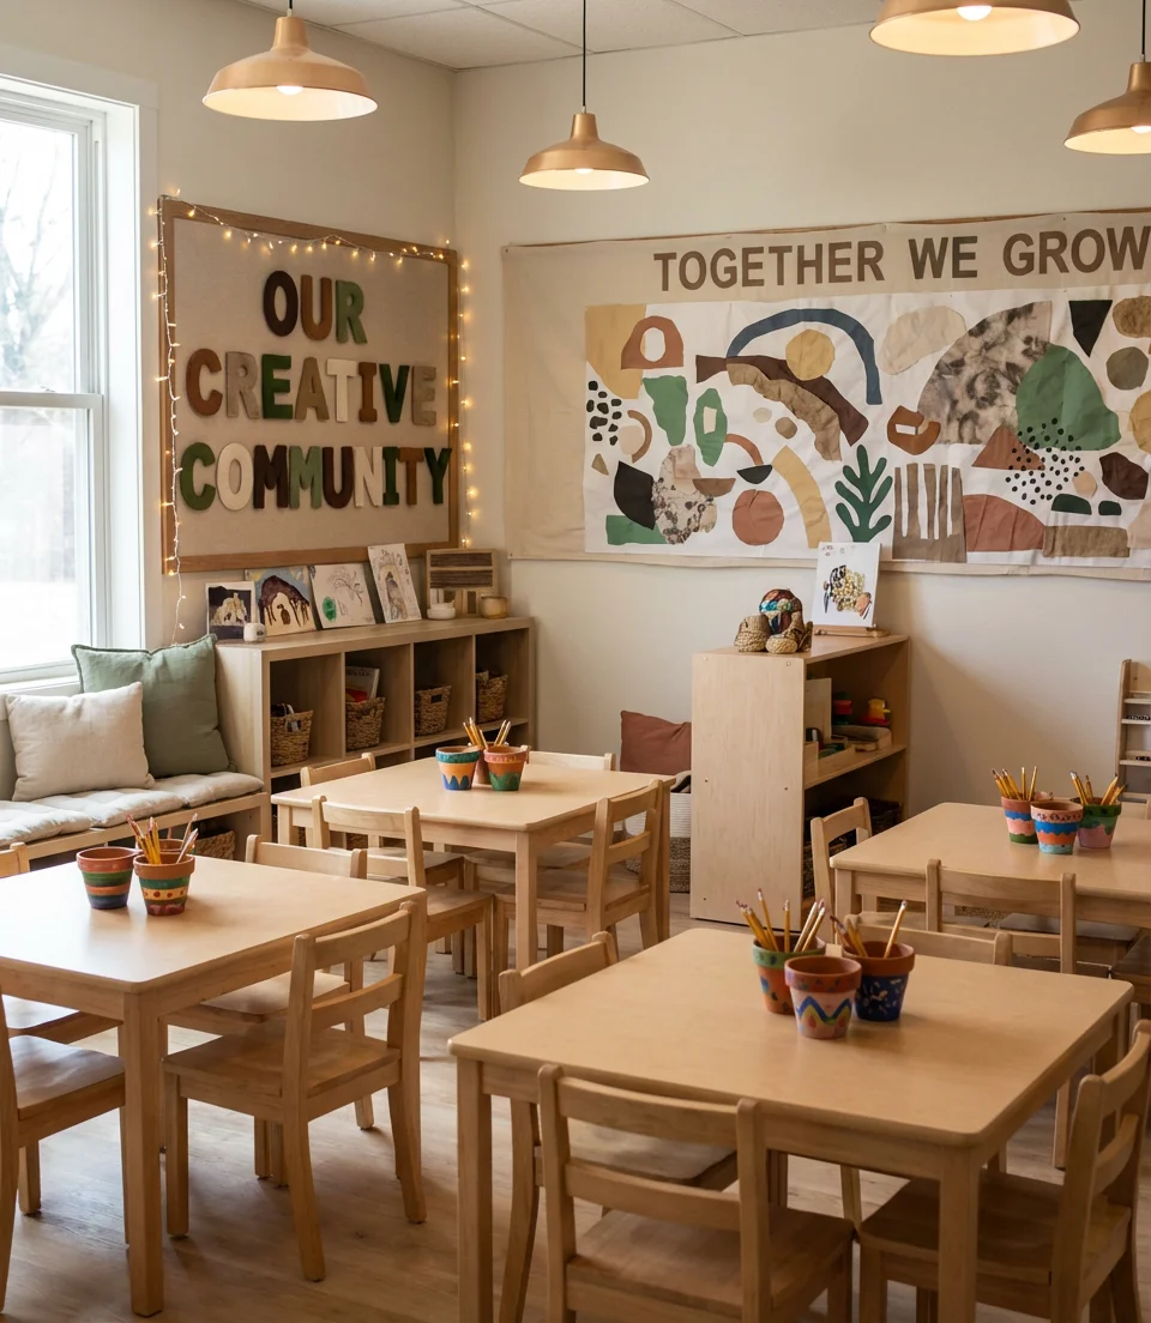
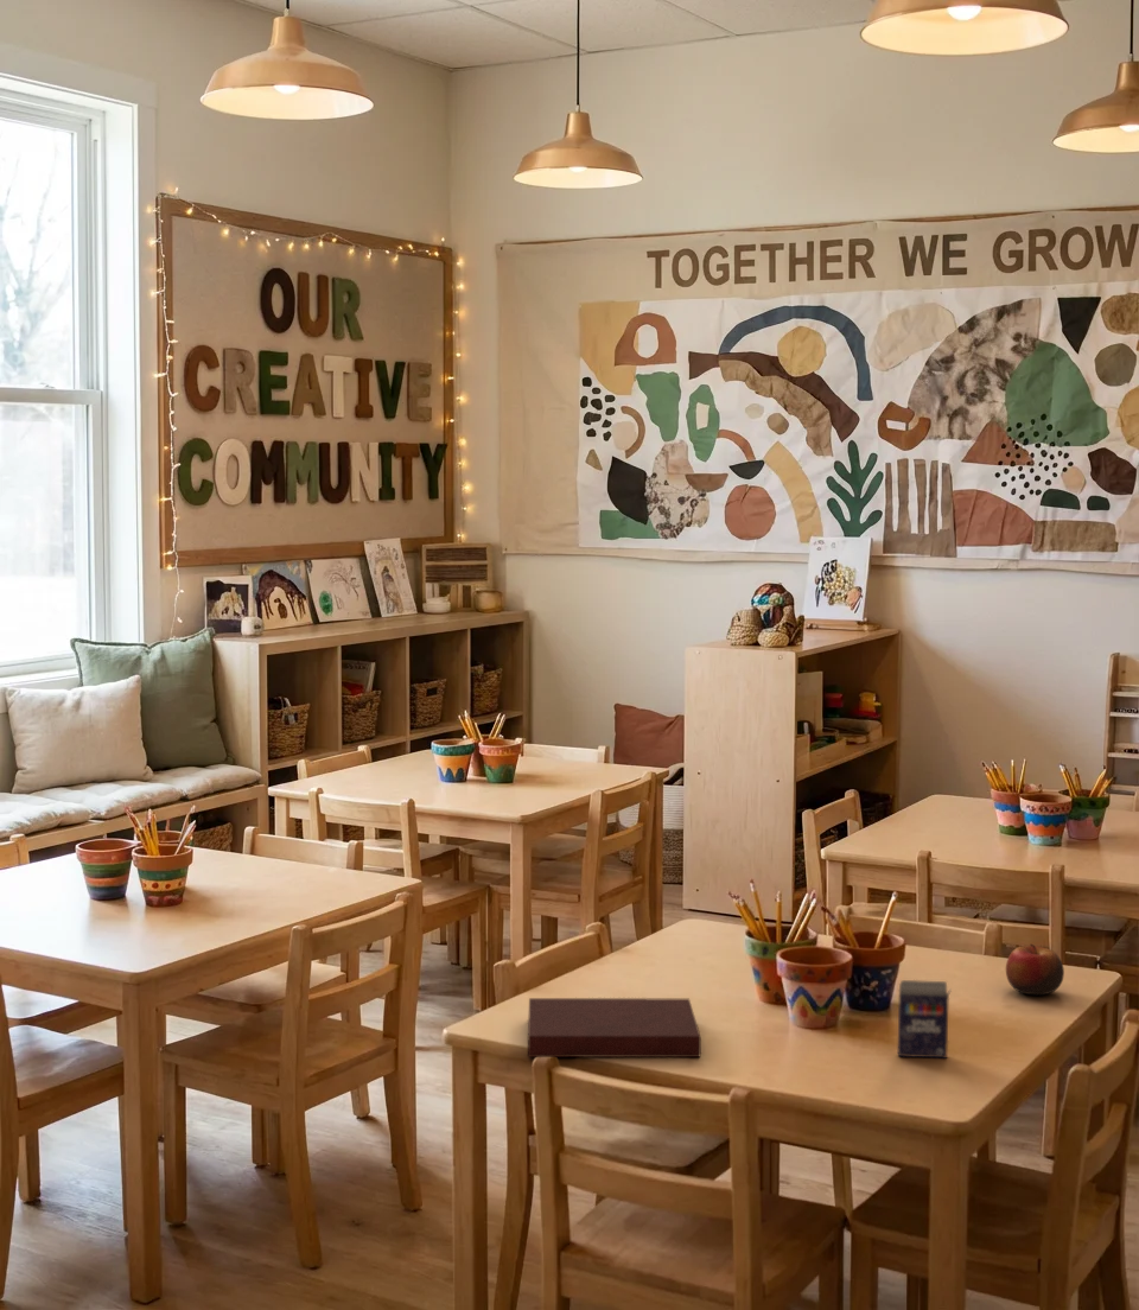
+ crayon box (923, 1018)
+ notebook (611, 1026)
+ apple (1035, 967)
